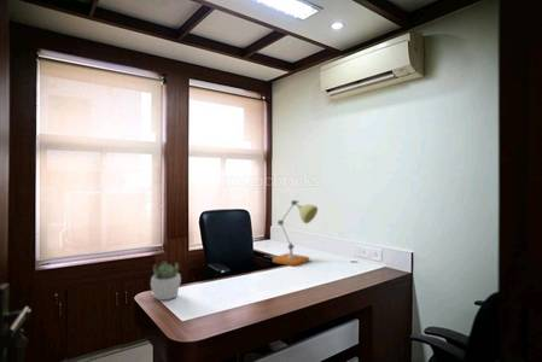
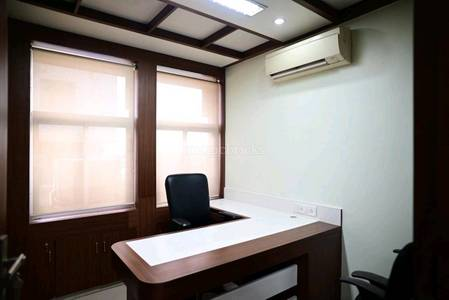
- succulent plant (165, 279)
- desk lamp (286, 234)
